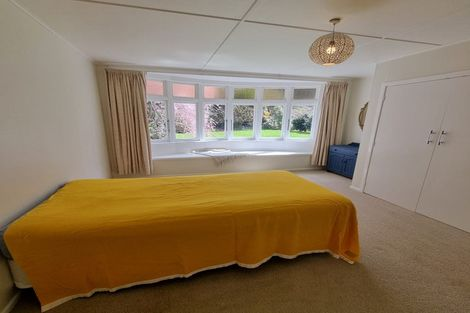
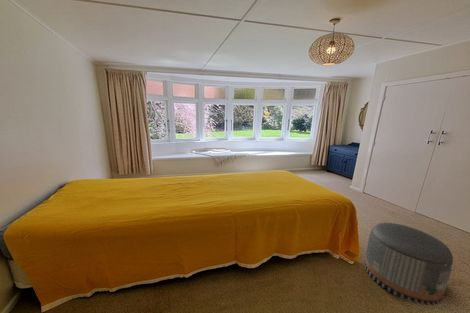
+ pouf (404, 255)
